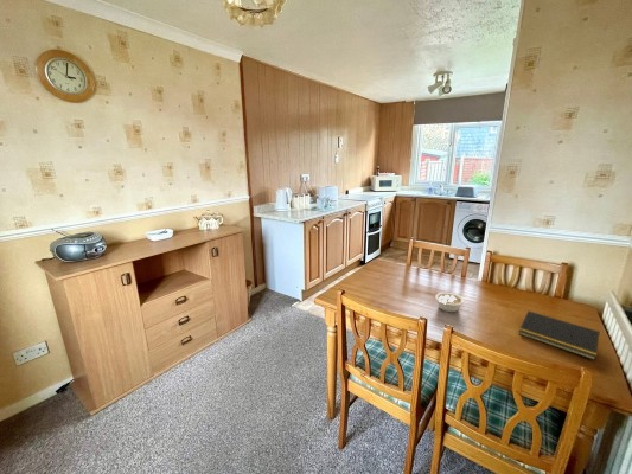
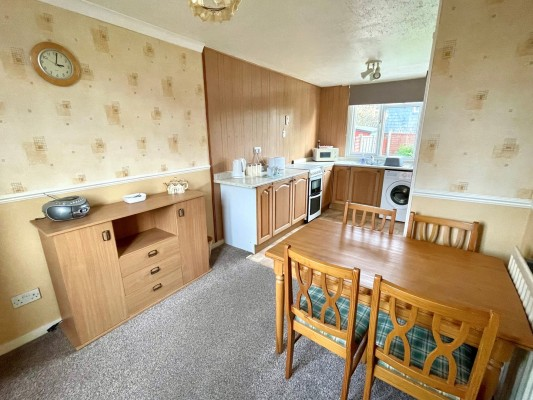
- legume (449, 301)
- notepad (557, 332)
